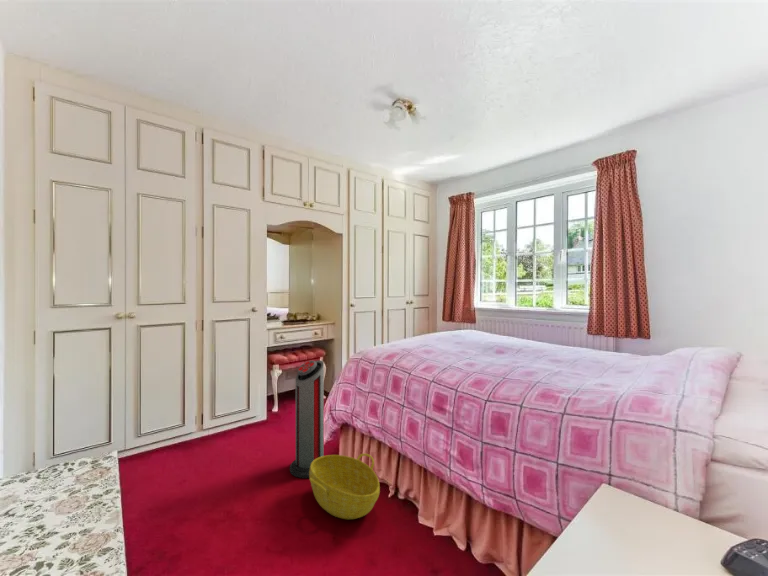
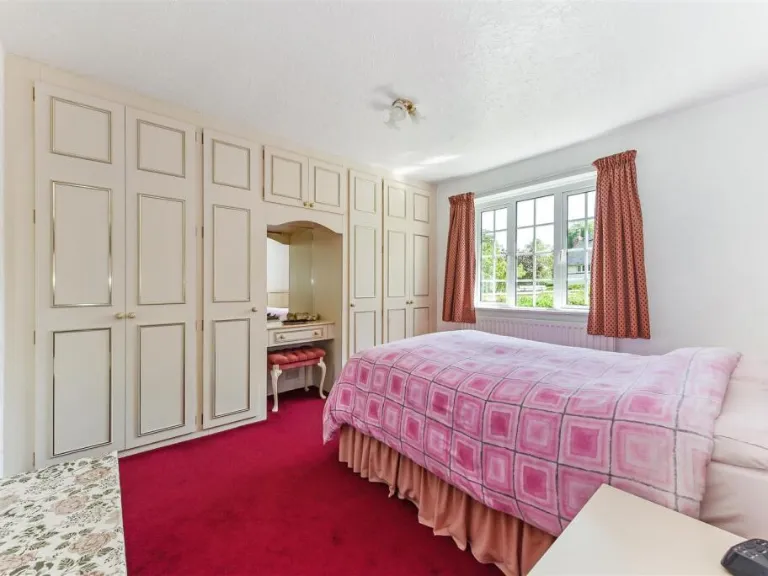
- air purifier (309, 414)
- basket (343, 484)
